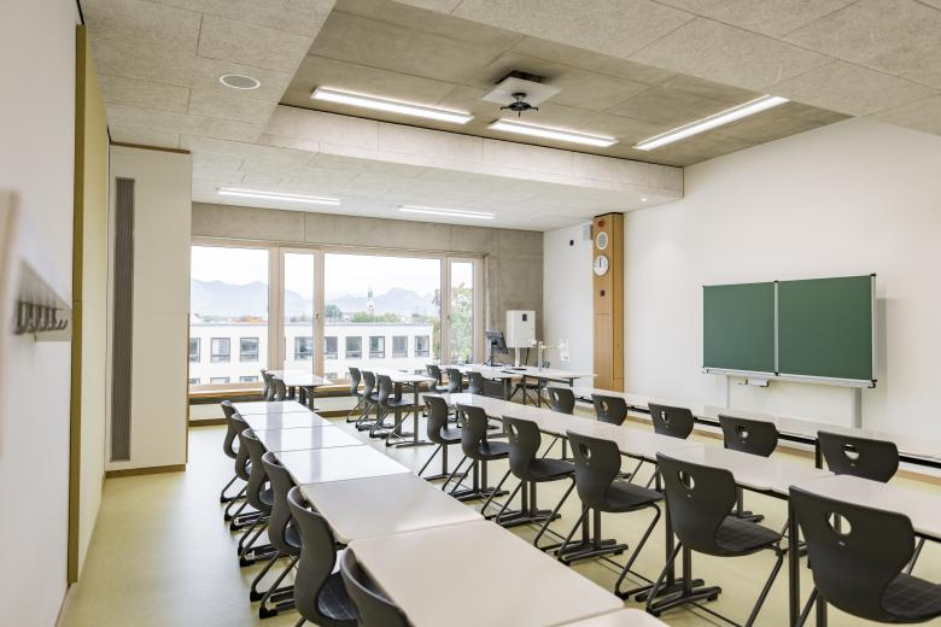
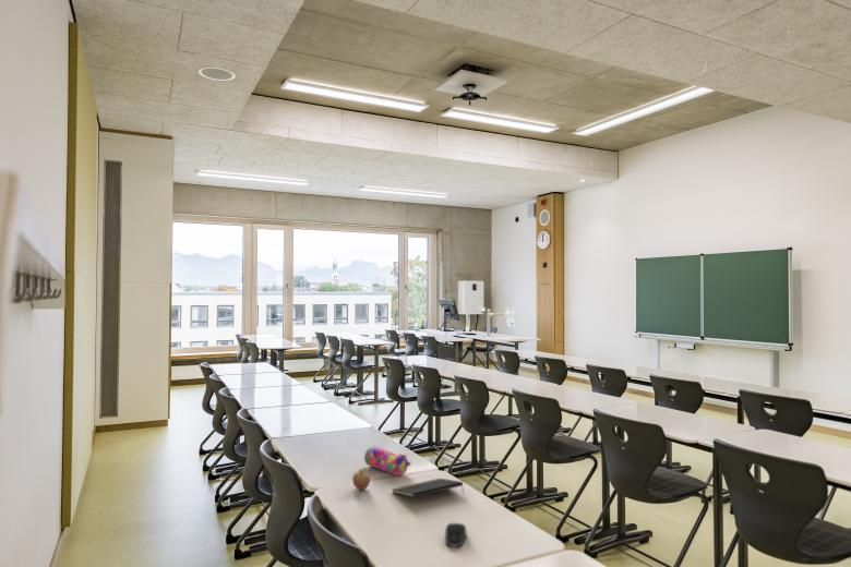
+ pencil case (386, 460)
+ computer mouse (455, 532)
+ notepad (427, 486)
+ fruit (361, 479)
